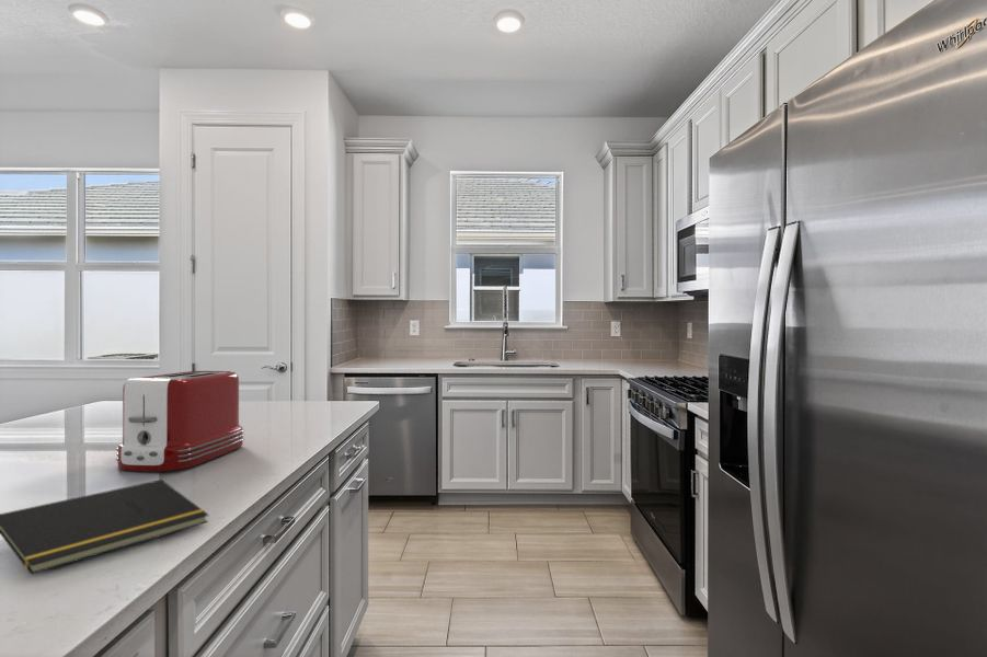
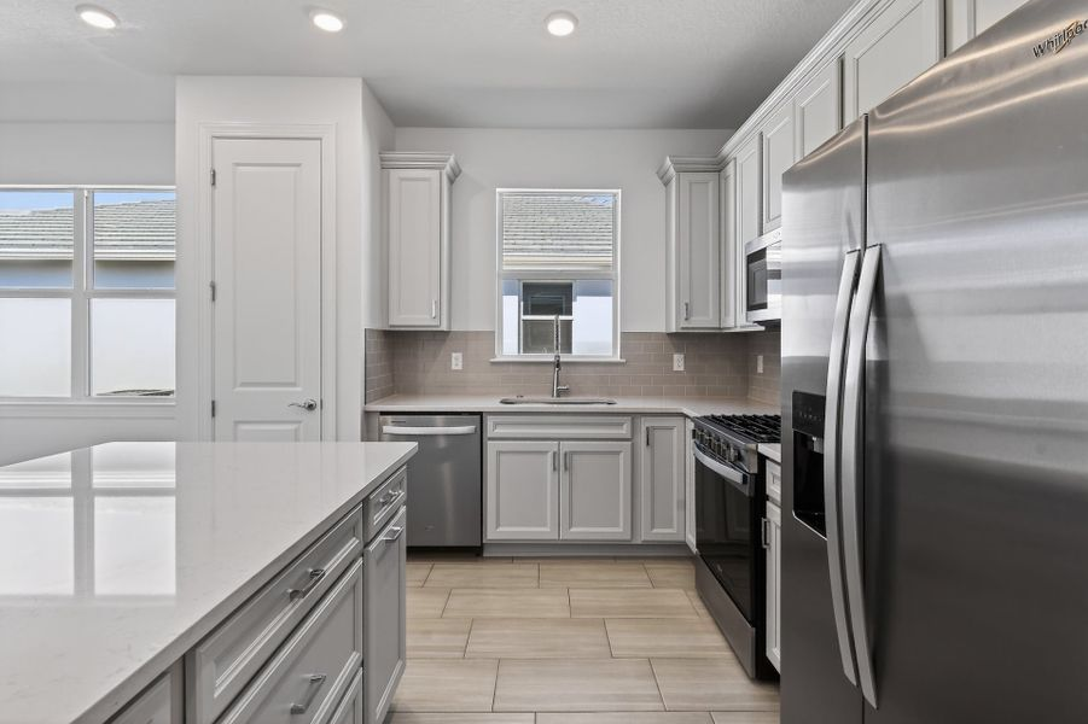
- notepad (106, 519)
- toaster (185, 414)
